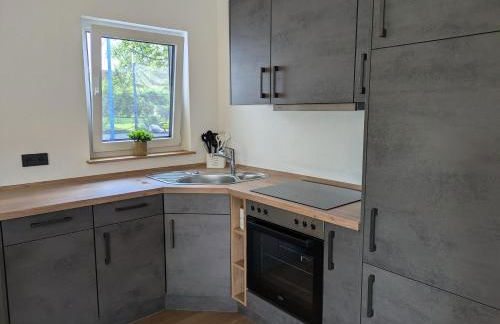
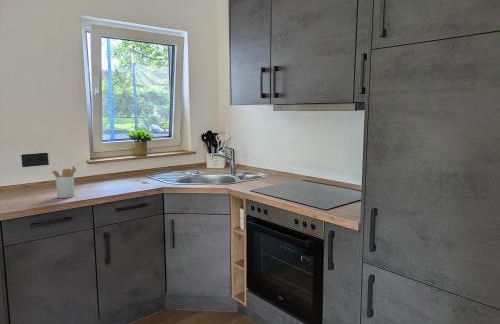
+ utensil holder (66, 181)
